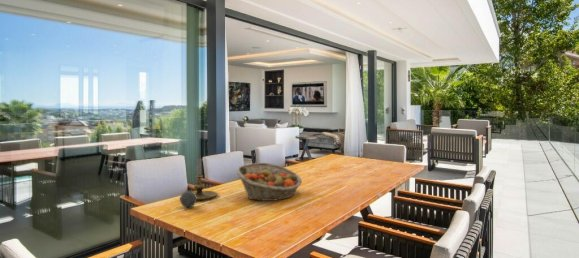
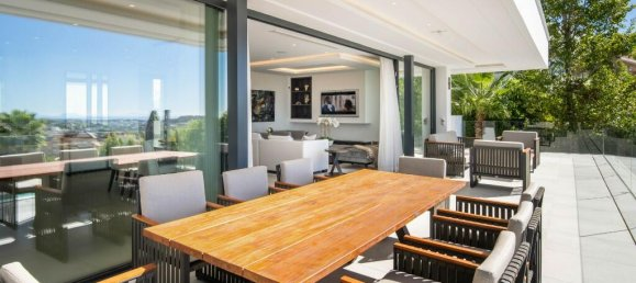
- fruit basket (269, 180)
- candle holder (199, 176)
- decorative ball (188, 199)
